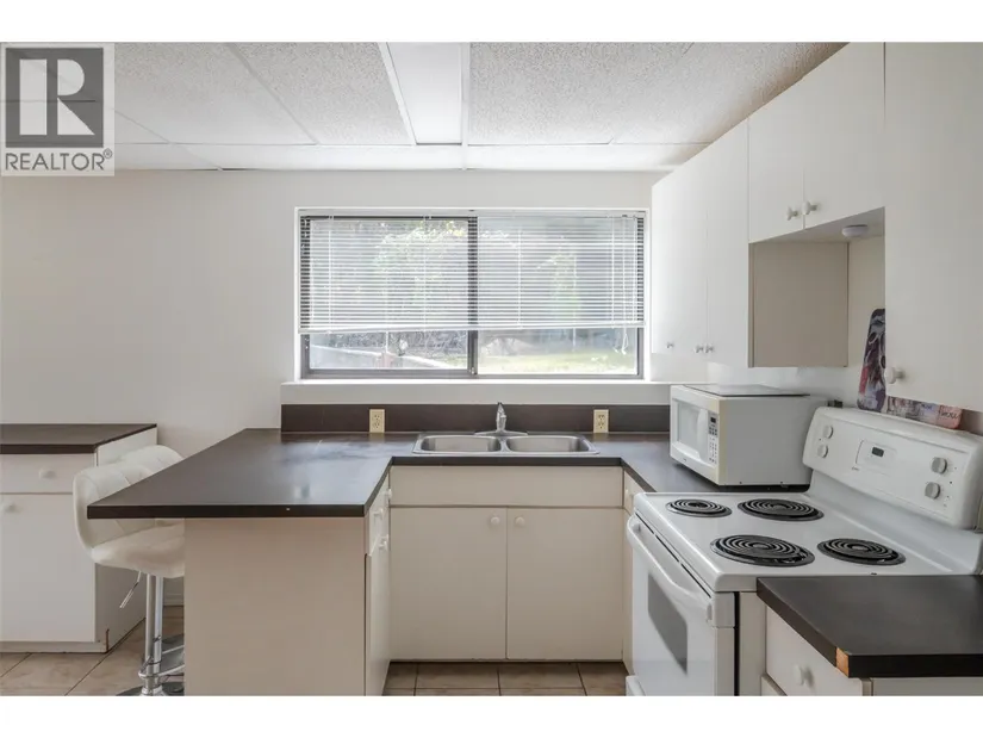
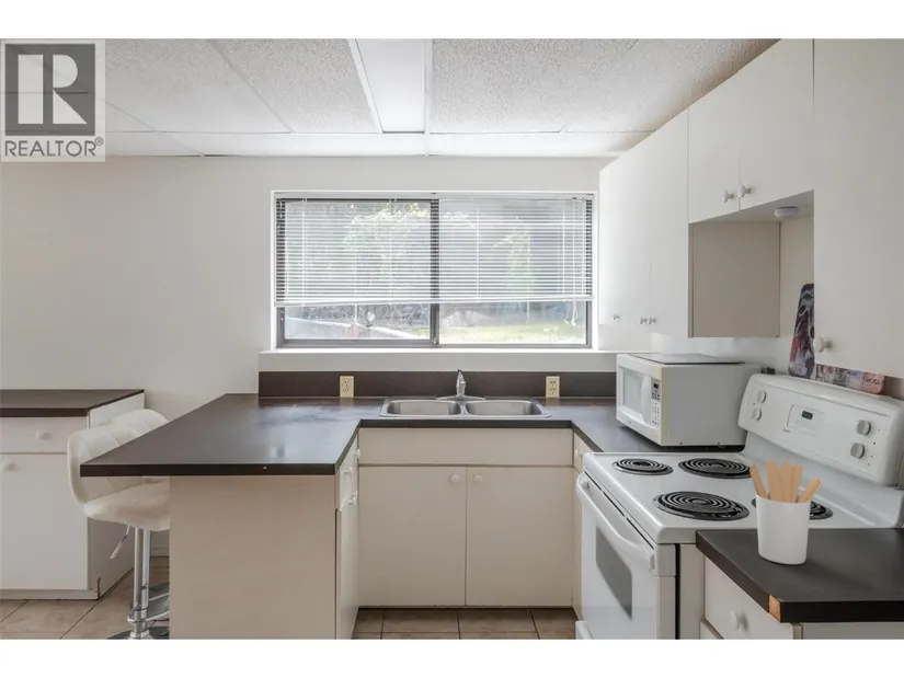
+ utensil holder (782, 508)
